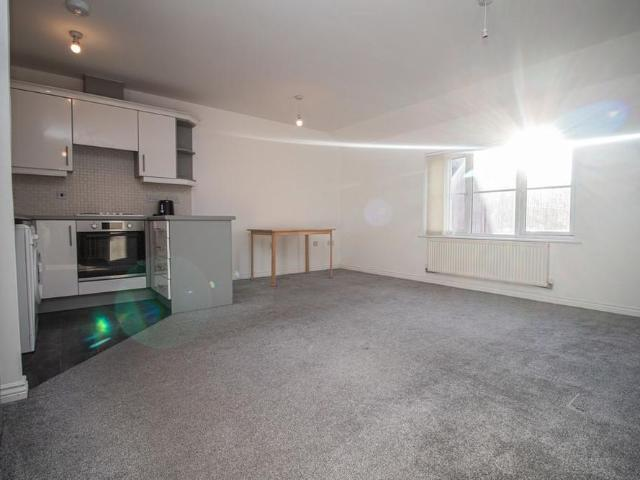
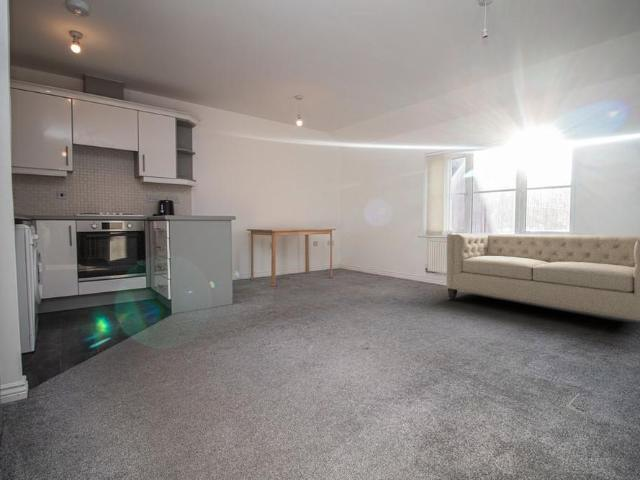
+ sofa (547, 272)
